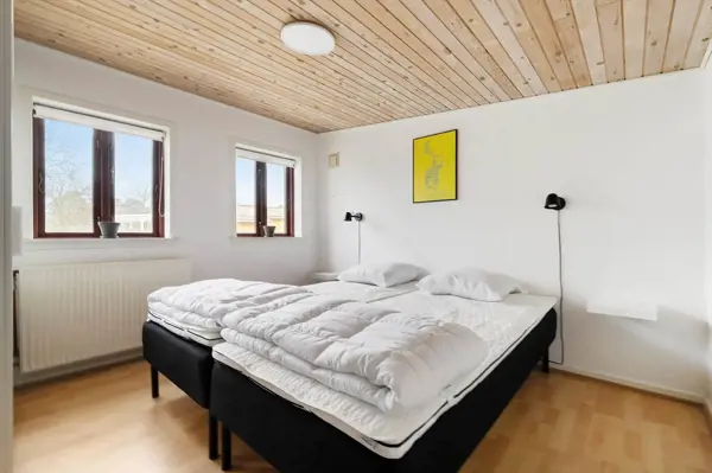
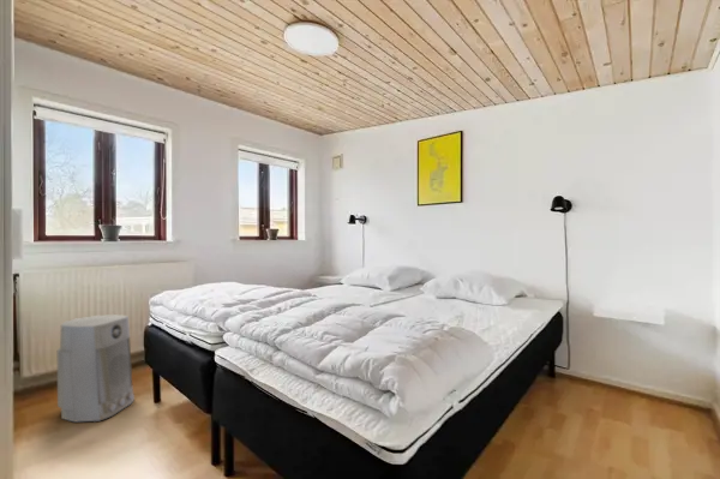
+ air purifier (95, 364)
